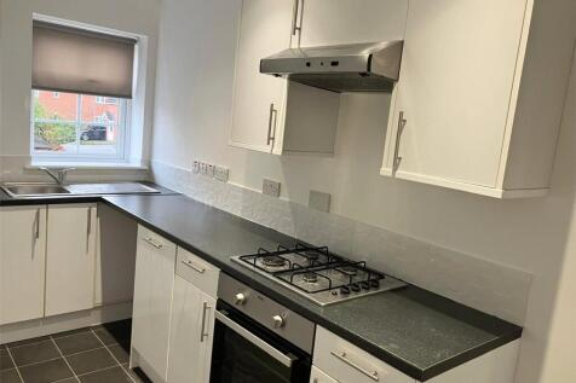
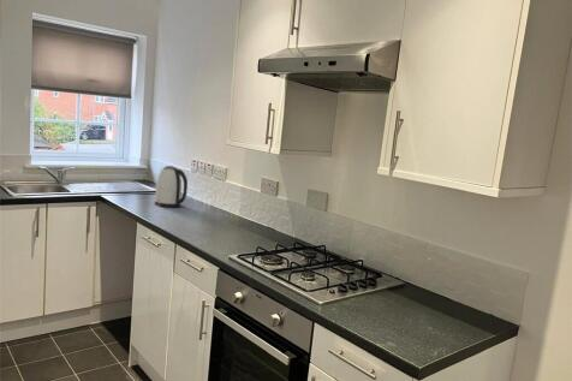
+ kettle (172, 186)
